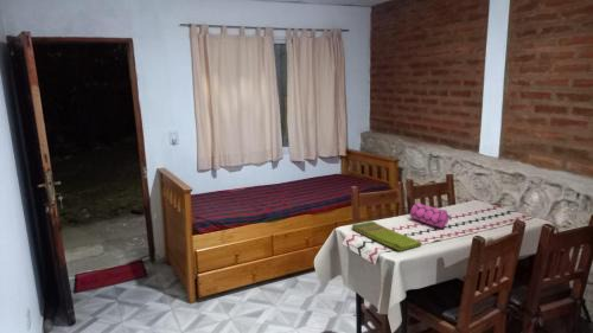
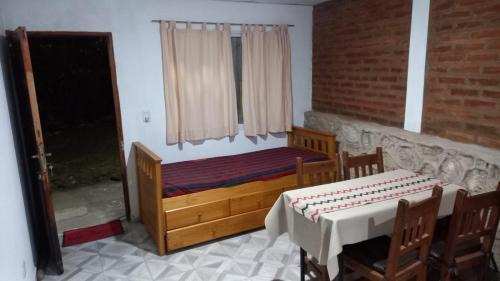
- pencil case (428, 213)
- dish towel (384, 233)
